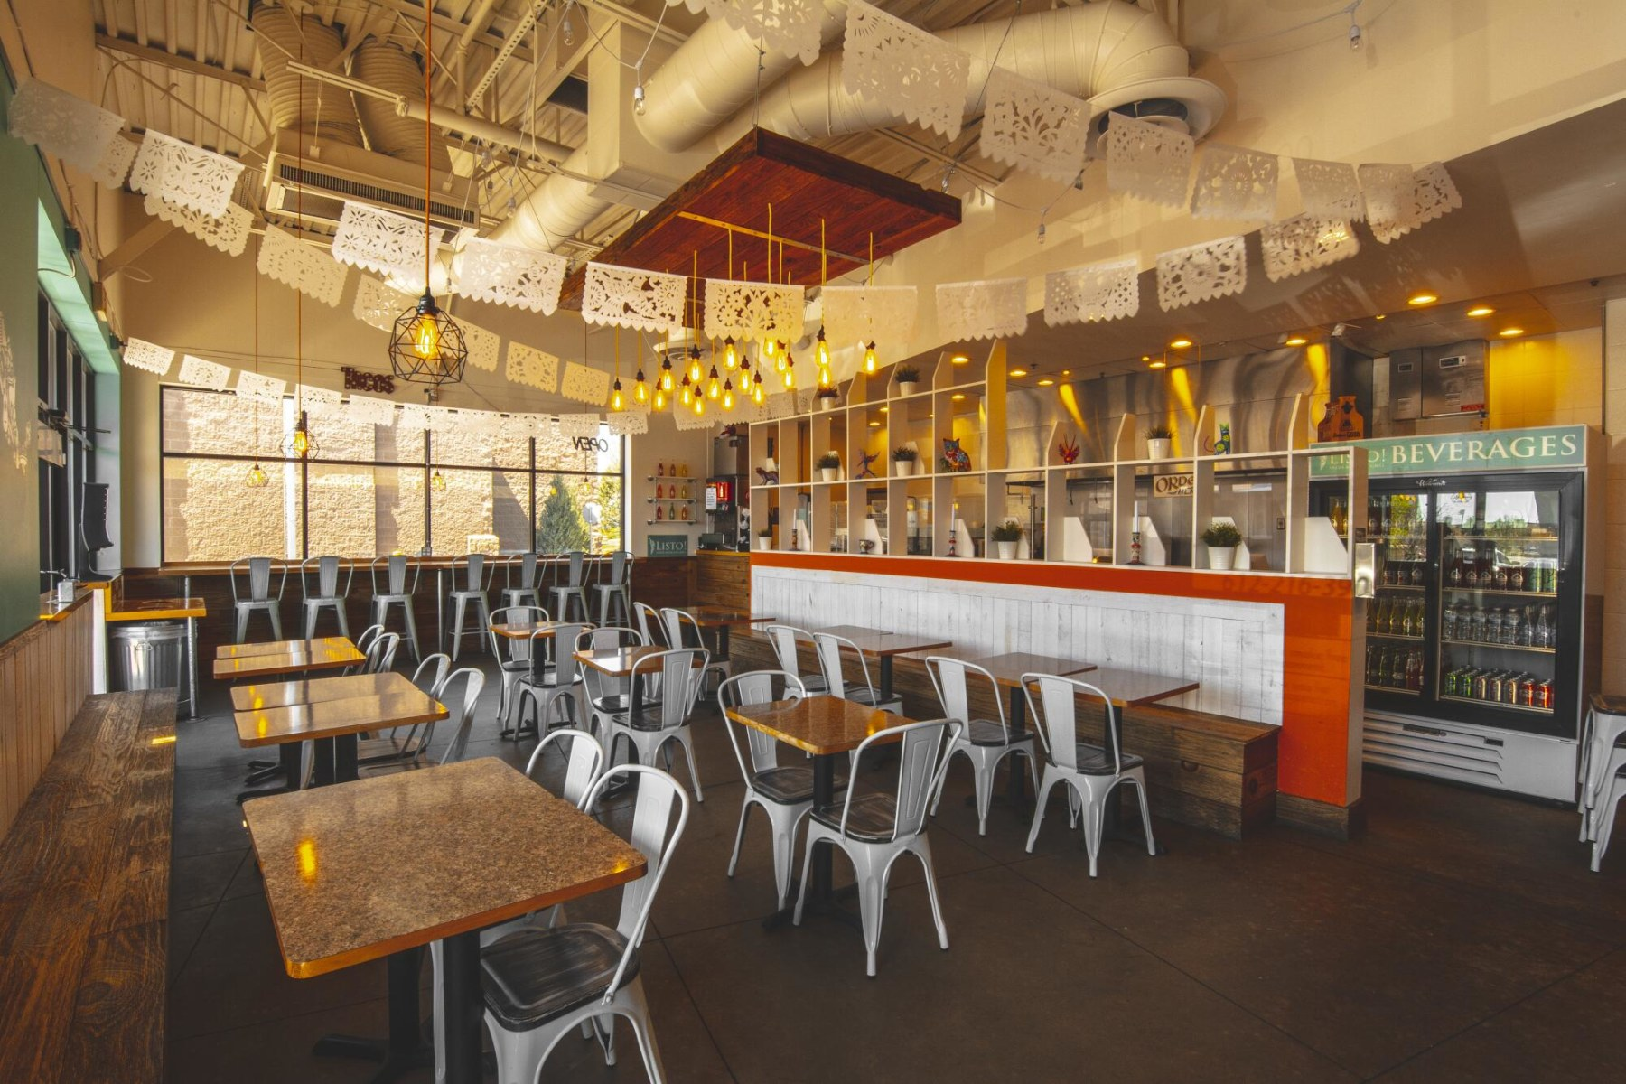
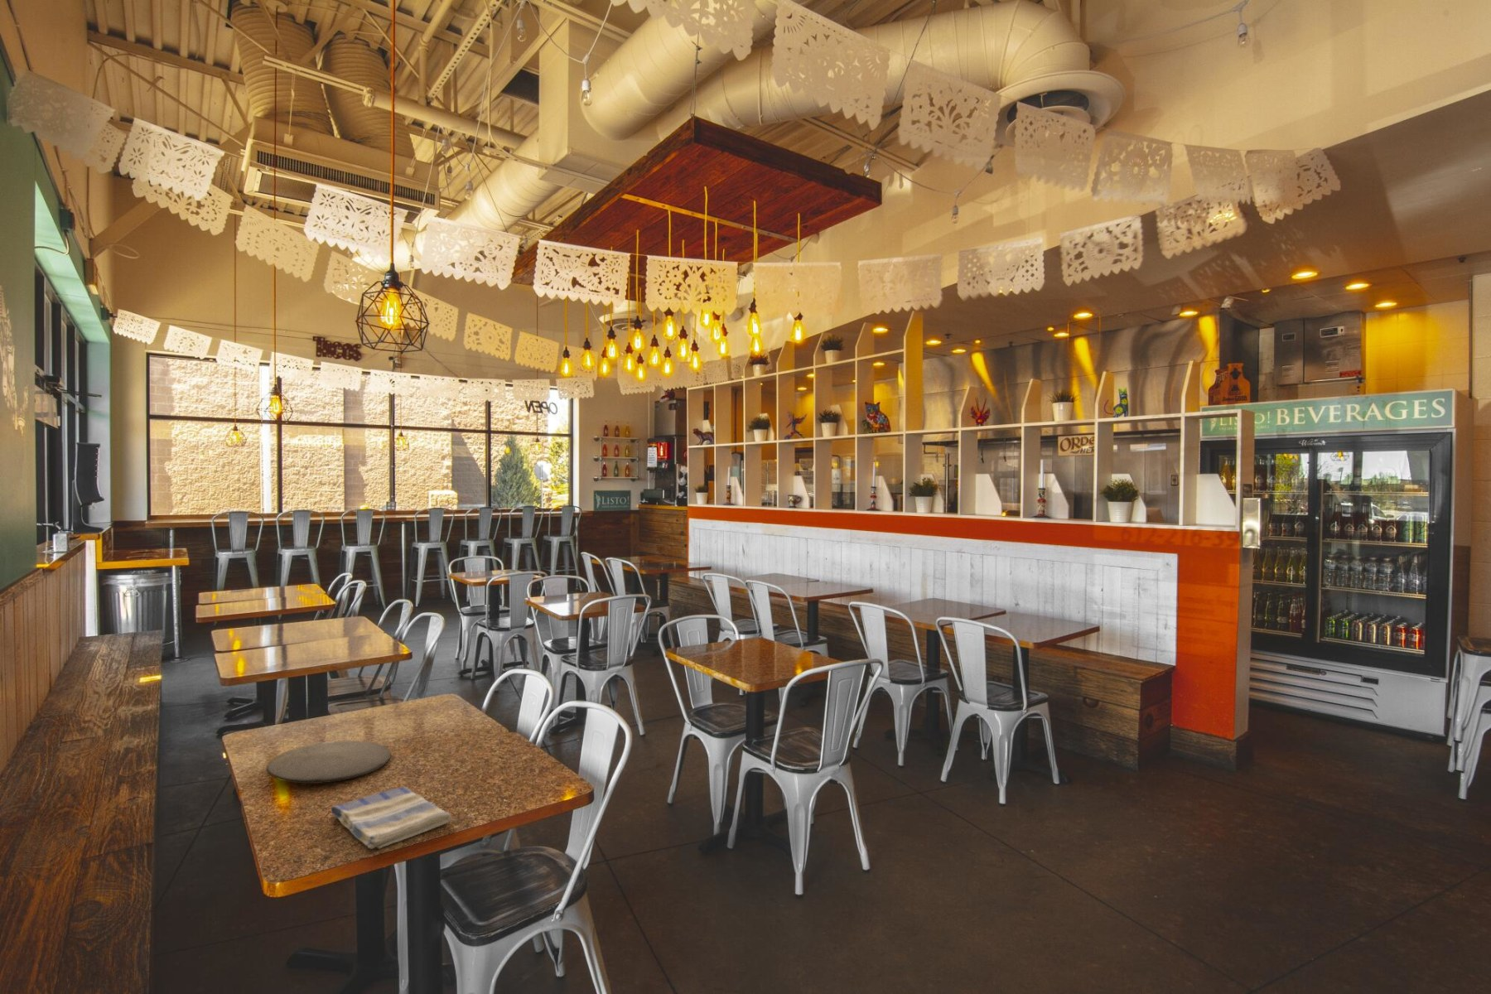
+ plate (331, 760)
+ dish towel (390, 813)
